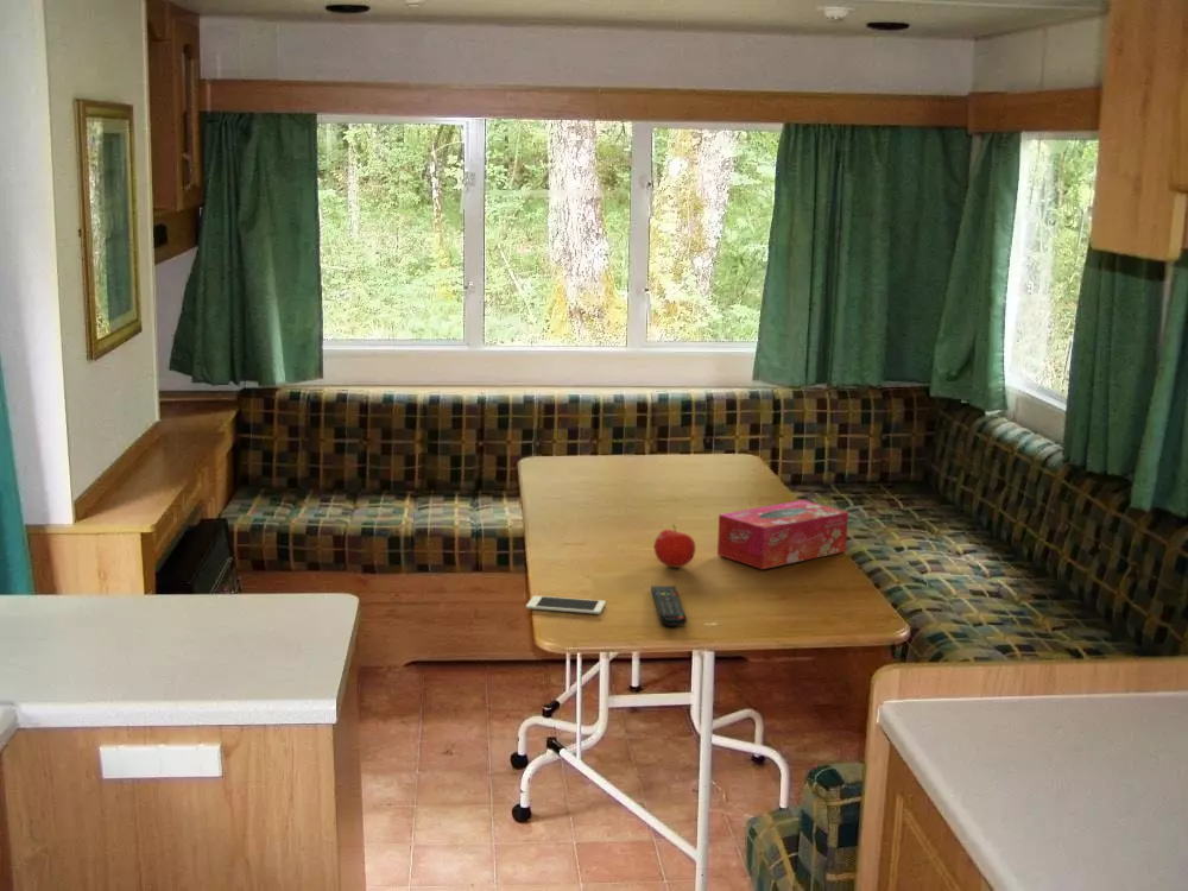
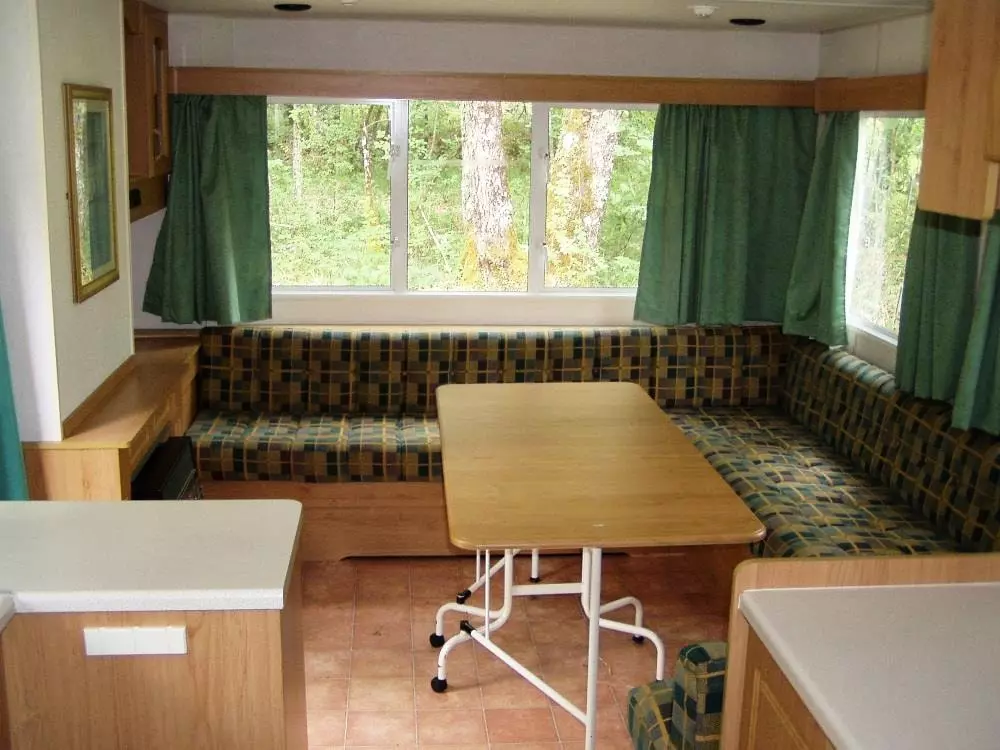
- tissue box (783, 532)
- fruit (675, 545)
- cell phone (565, 605)
- remote control (668, 605)
